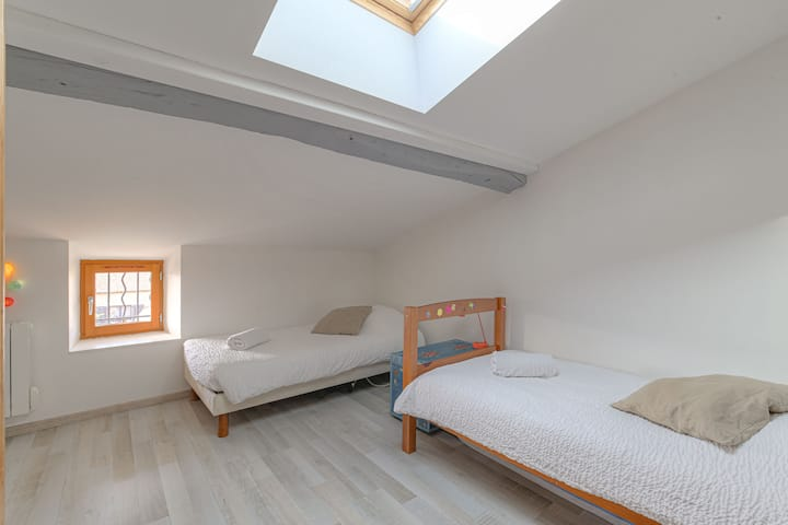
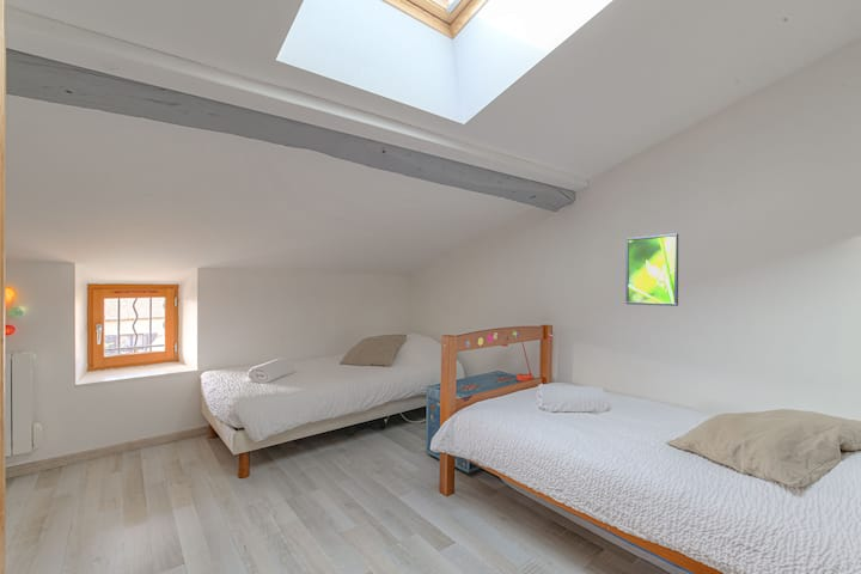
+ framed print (651, 270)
